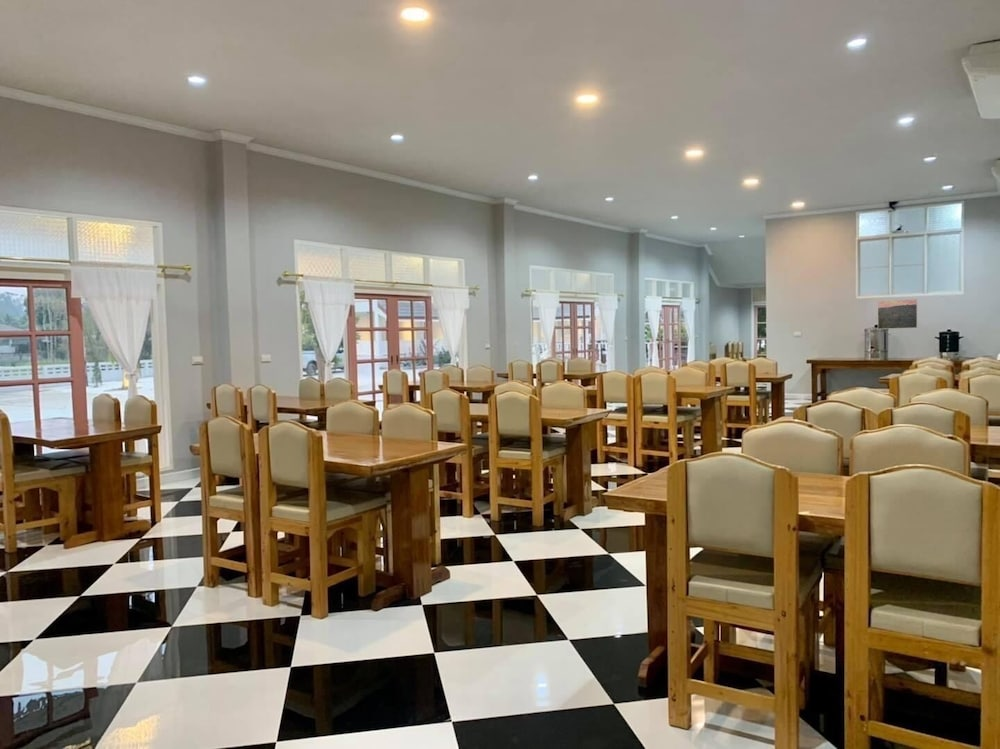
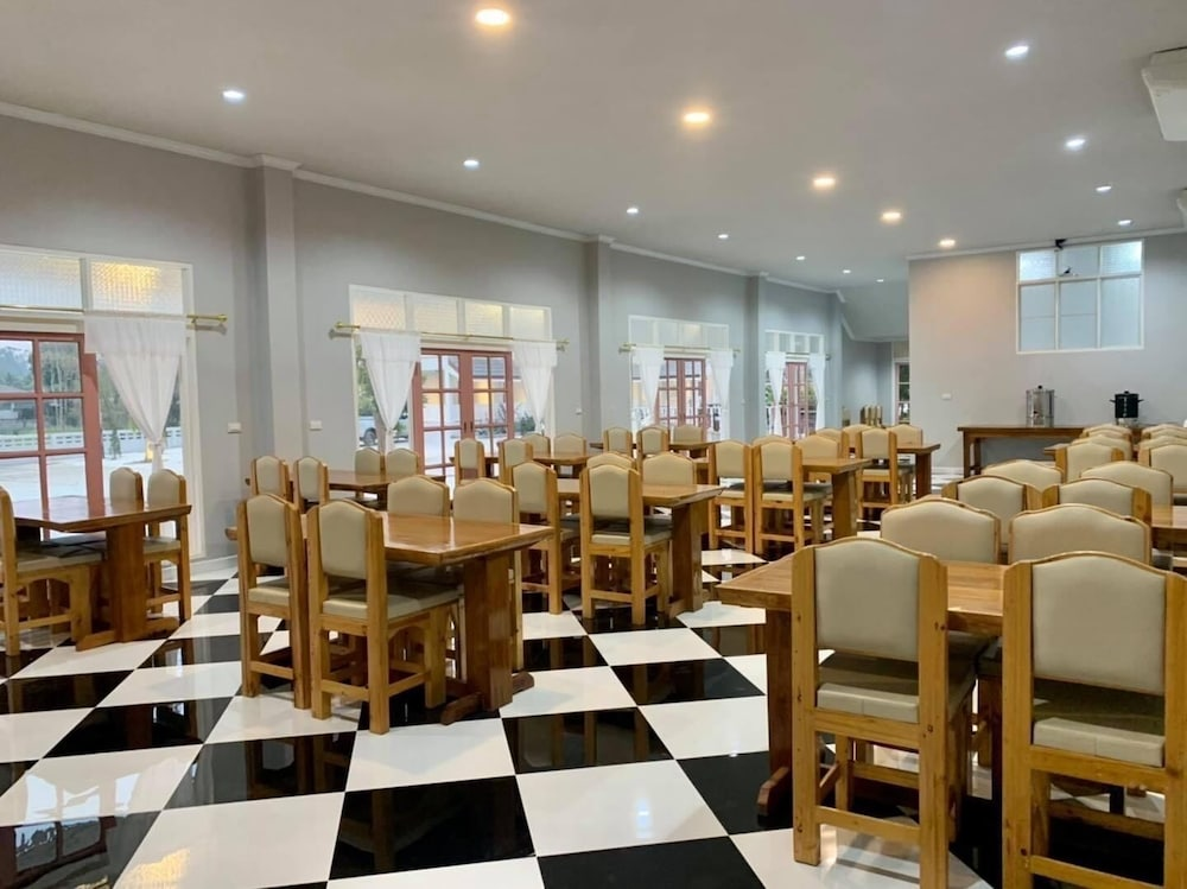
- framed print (897, 314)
